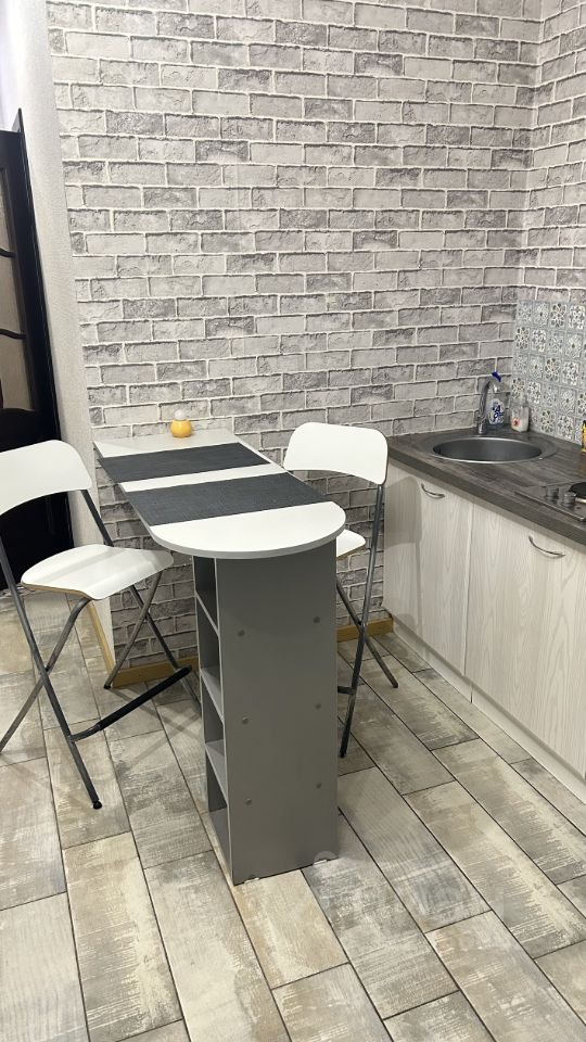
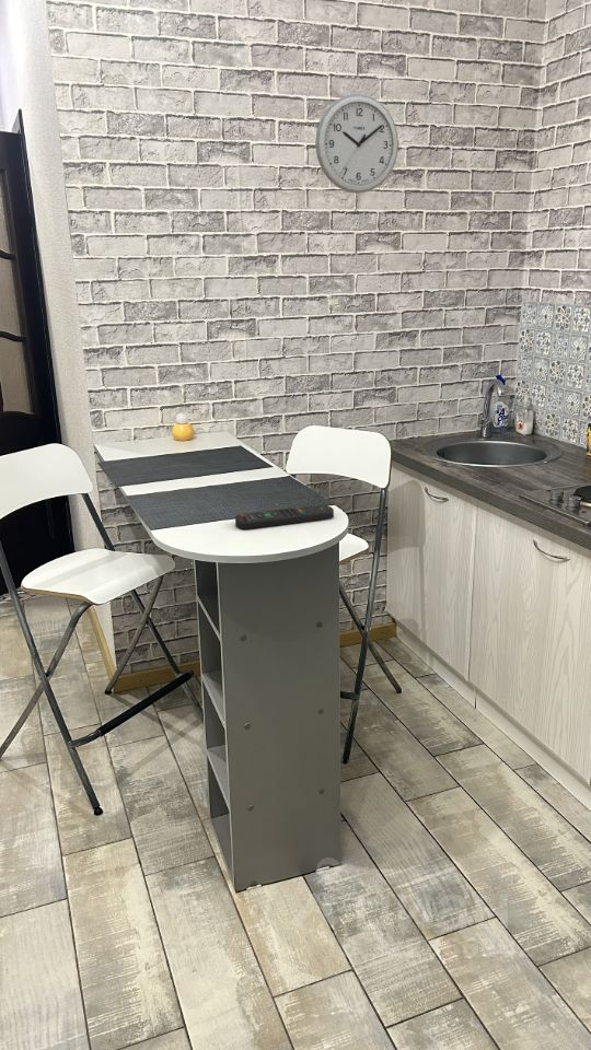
+ remote control (285, 515)
+ wall clock (358, 143)
